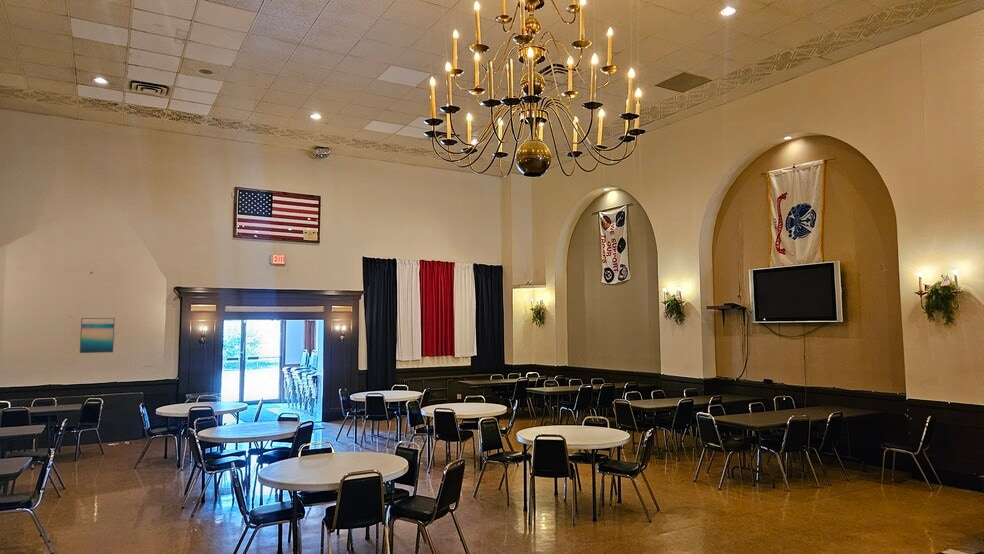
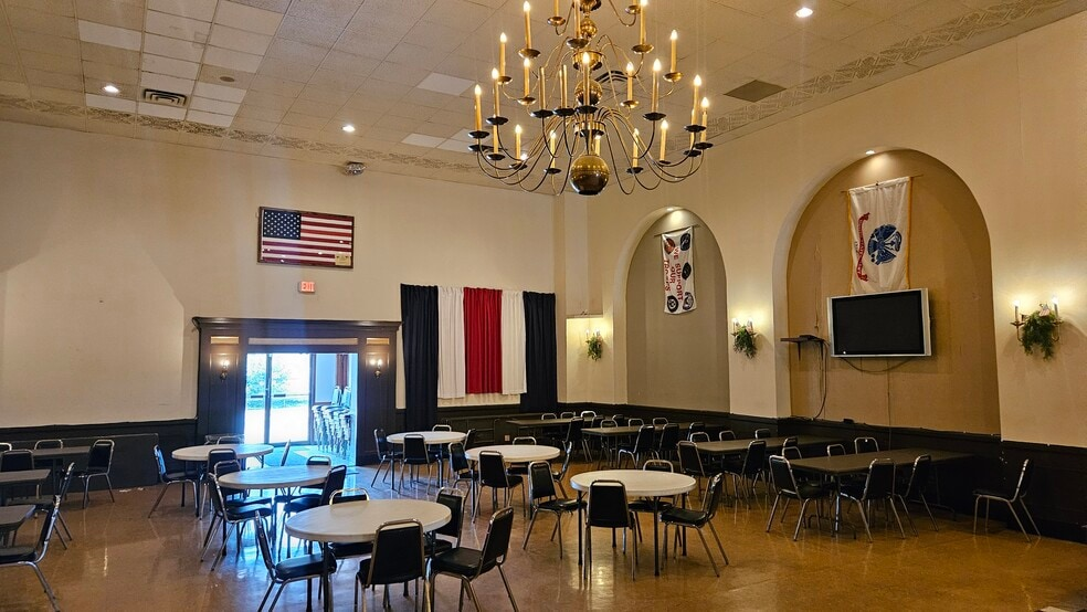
- wall art (97, 335)
